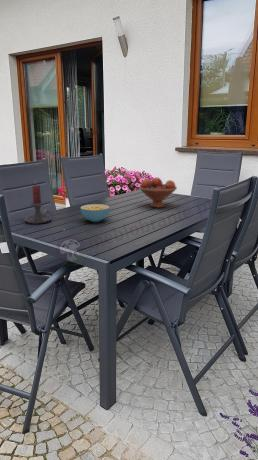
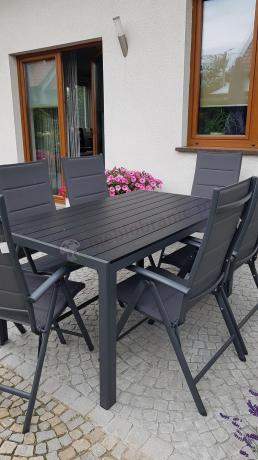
- cereal bowl (95, 214)
- candle holder (39, 202)
- fruit bowl (157, 192)
